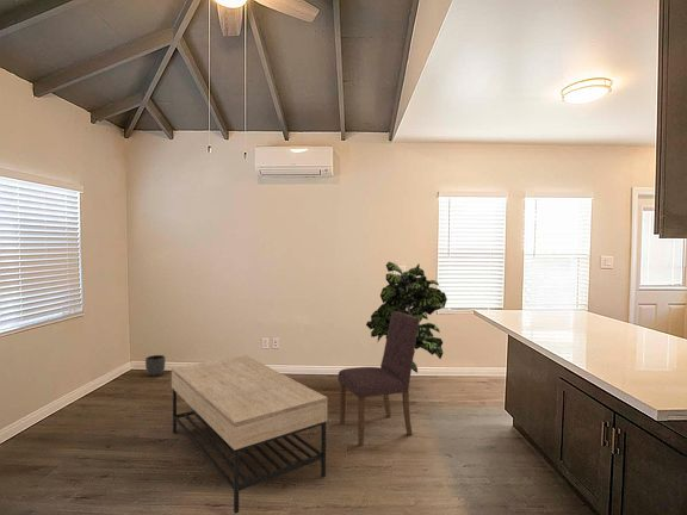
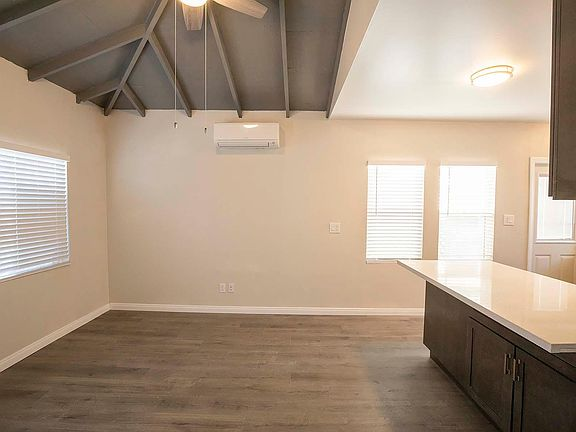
- planter (155, 366)
- coffee table (241, 416)
- indoor plant (407, 314)
- dining chair (378, 372)
